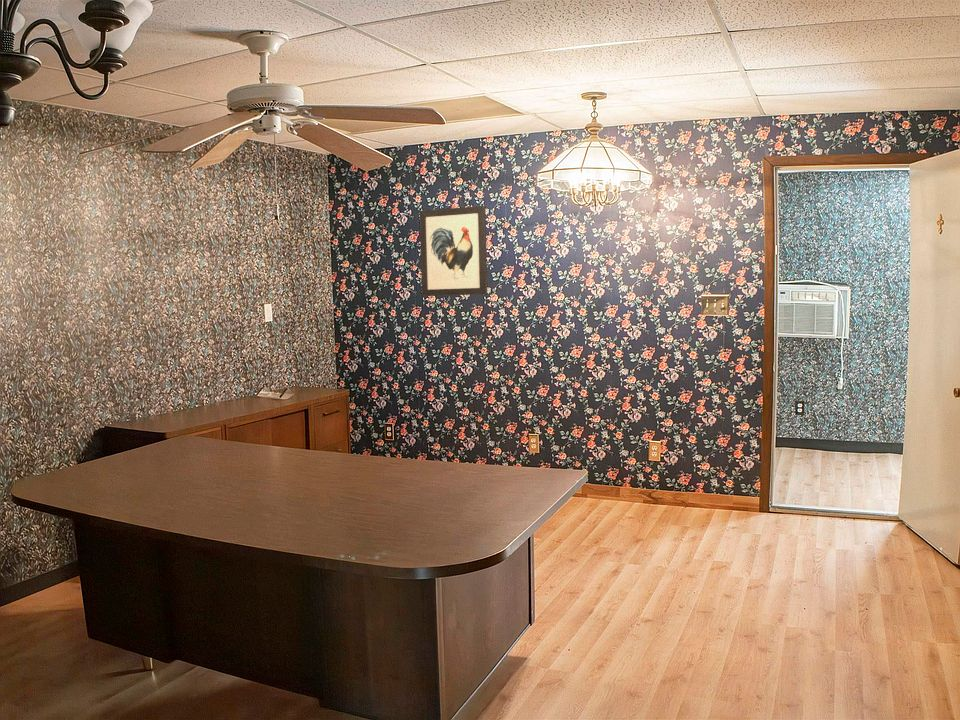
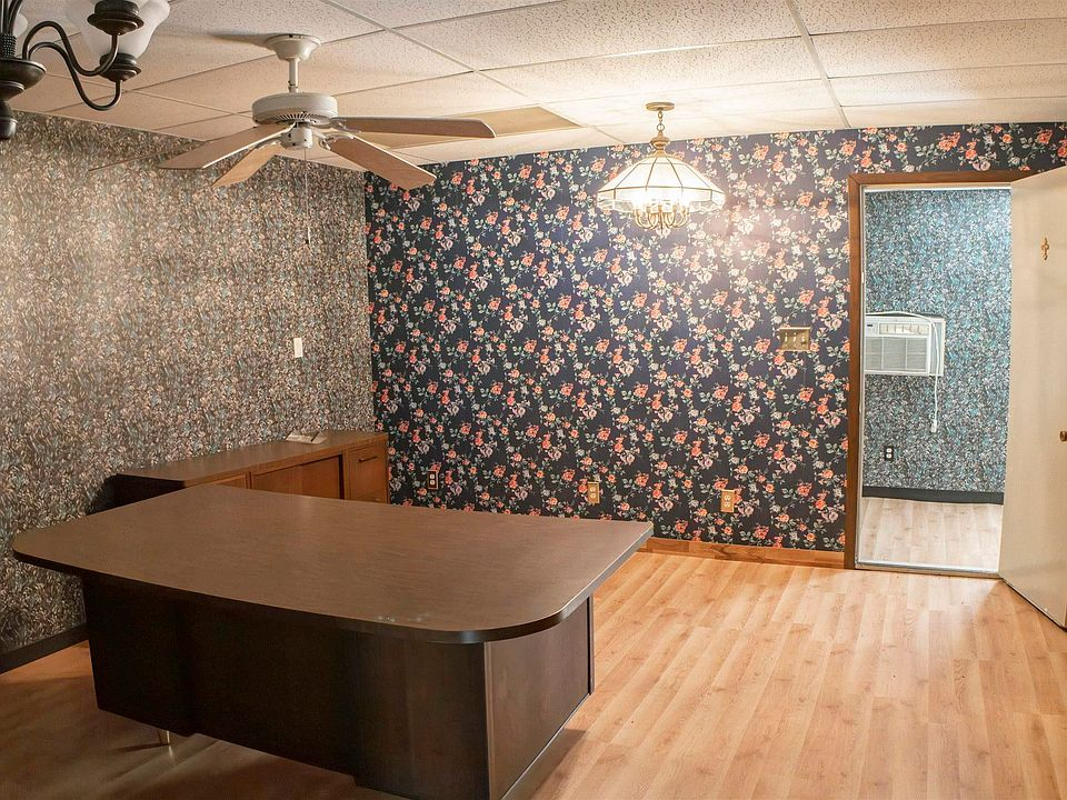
- wall art (453, 252)
